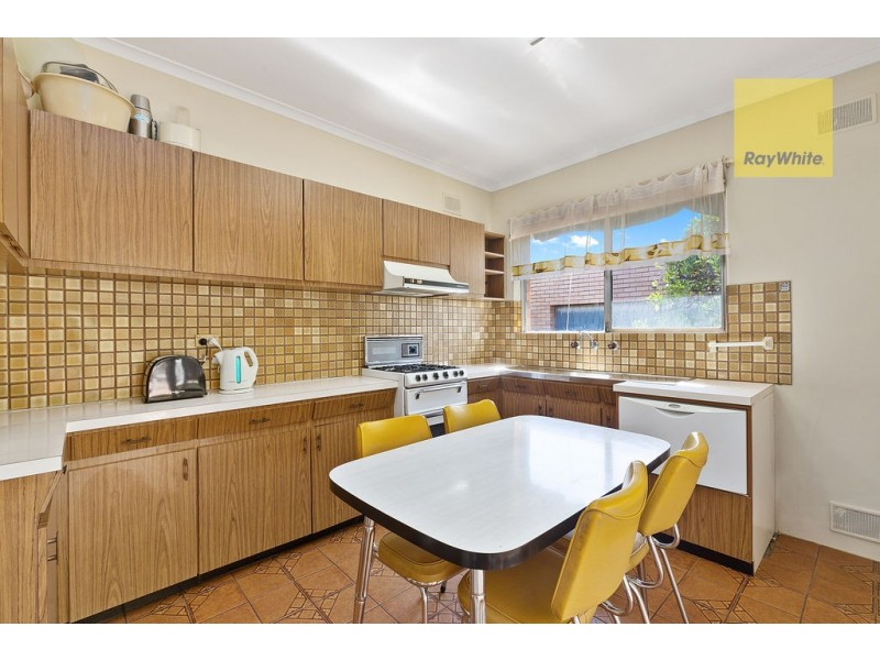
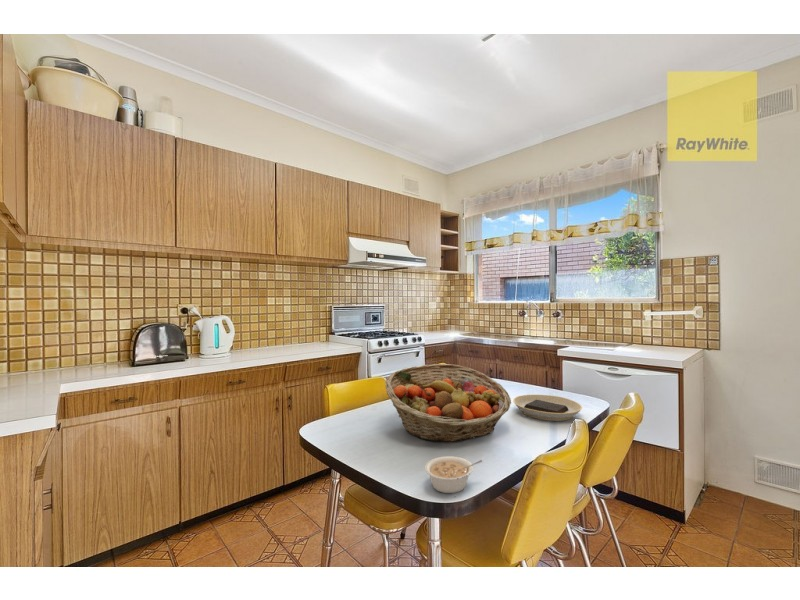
+ fruit basket (447, 399)
+ legume (450, 473)
+ plate (546, 407)
